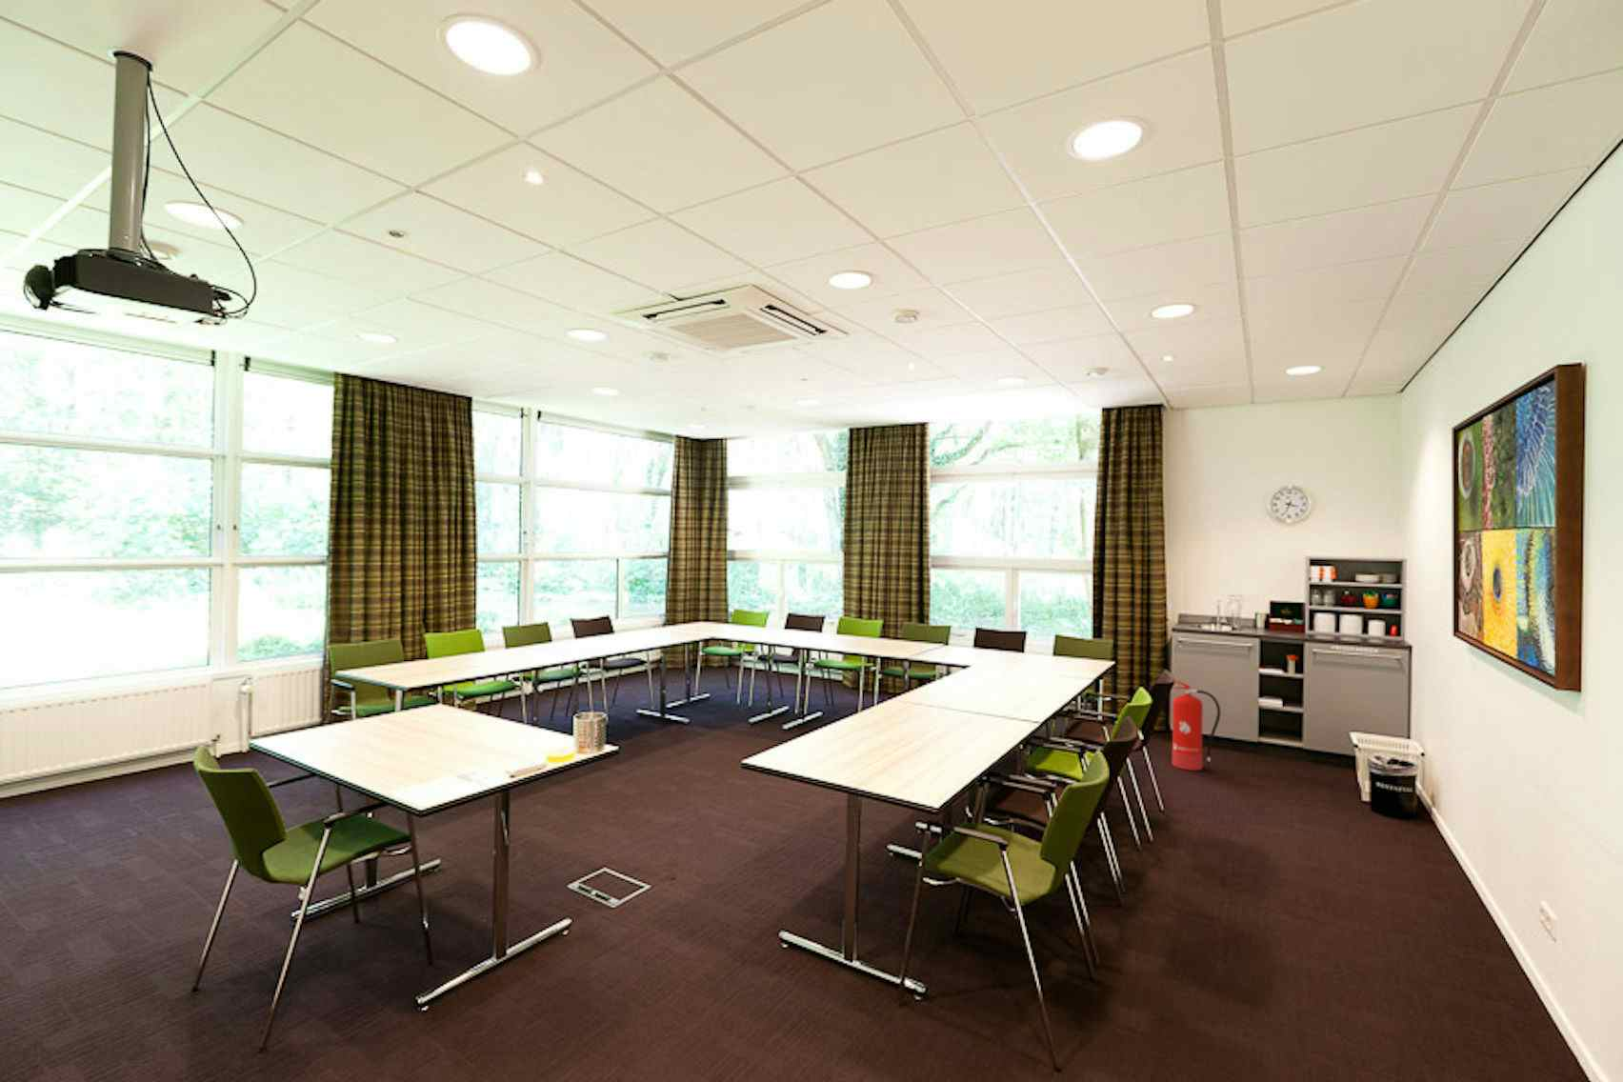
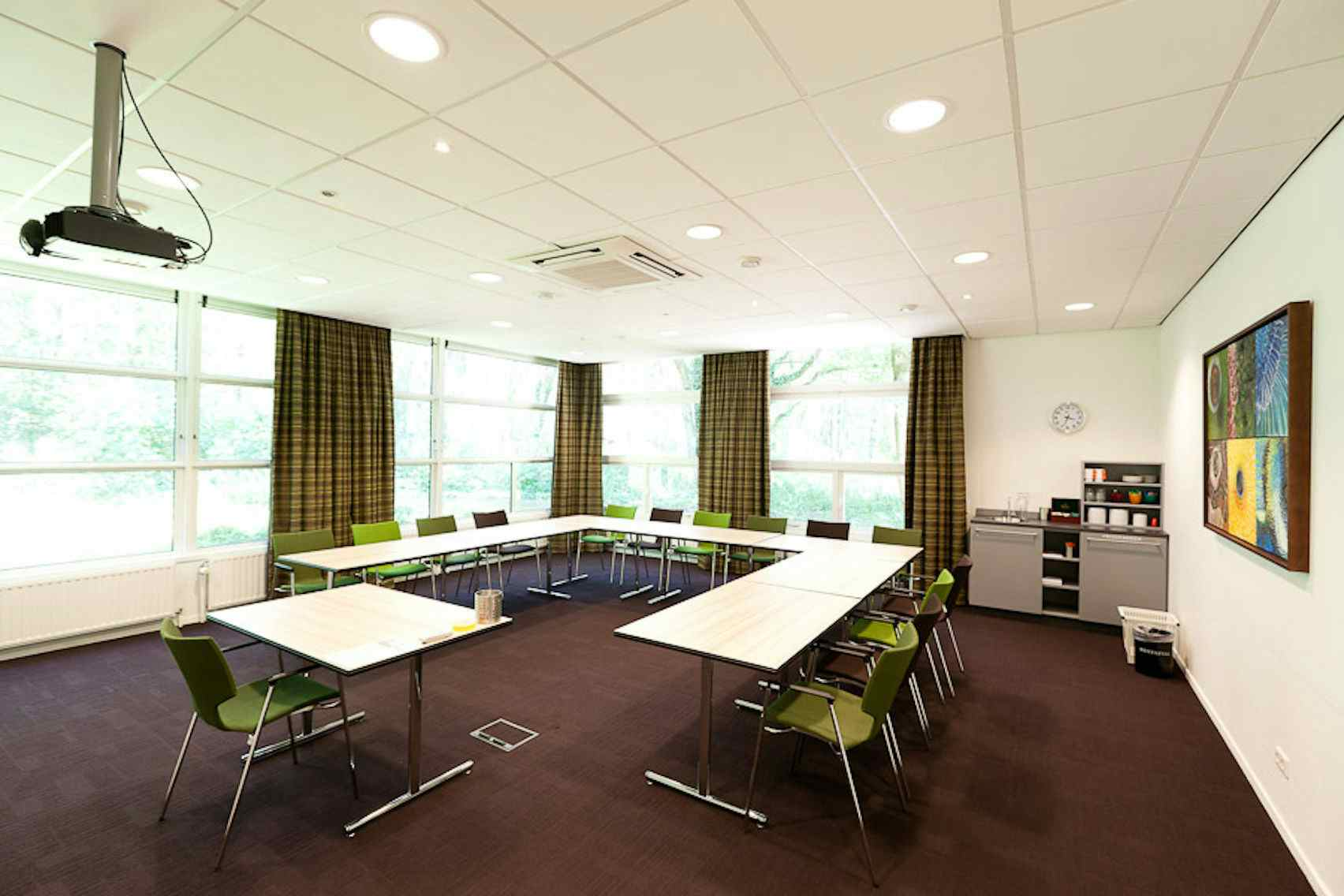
- fire extinguisher (1196, 725)
